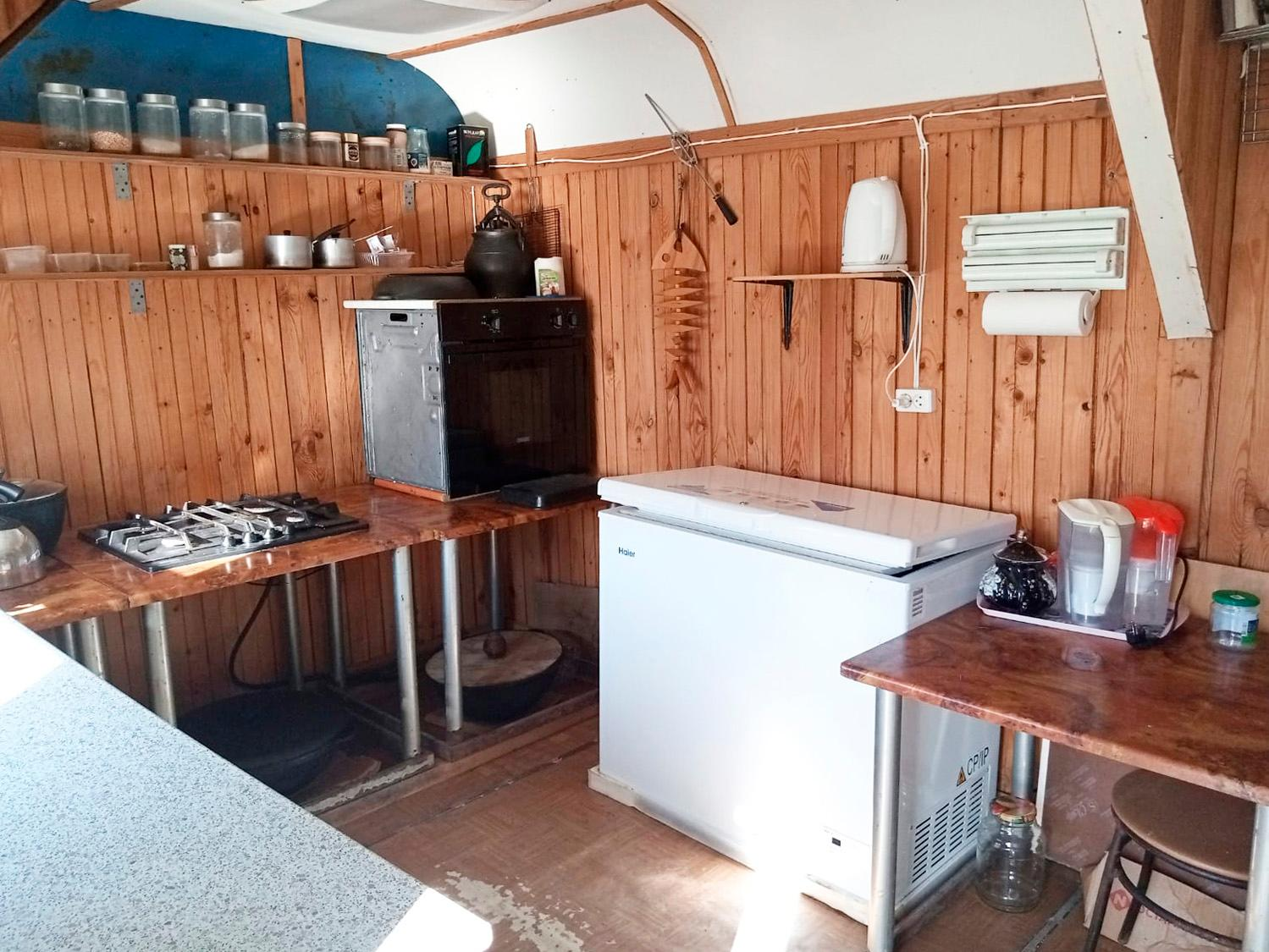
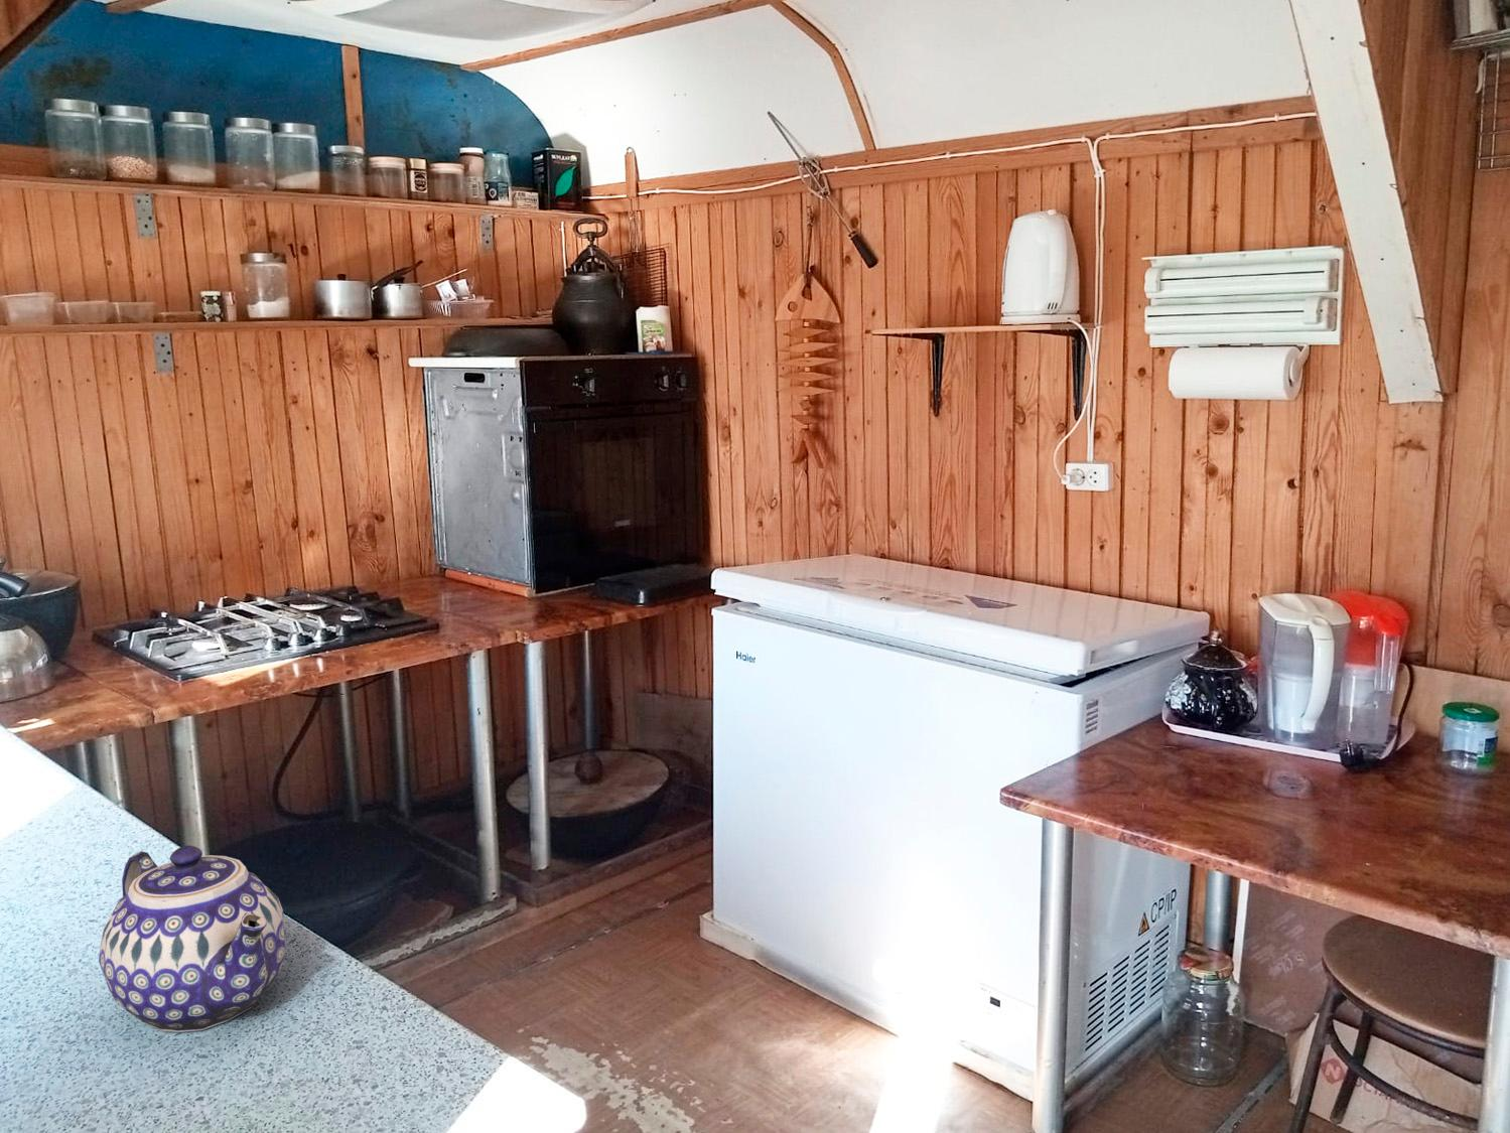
+ teapot (193, 926)
